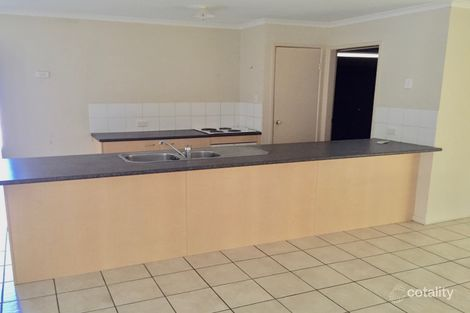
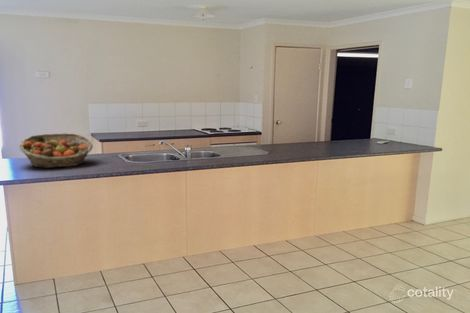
+ fruit basket (57, 150)
